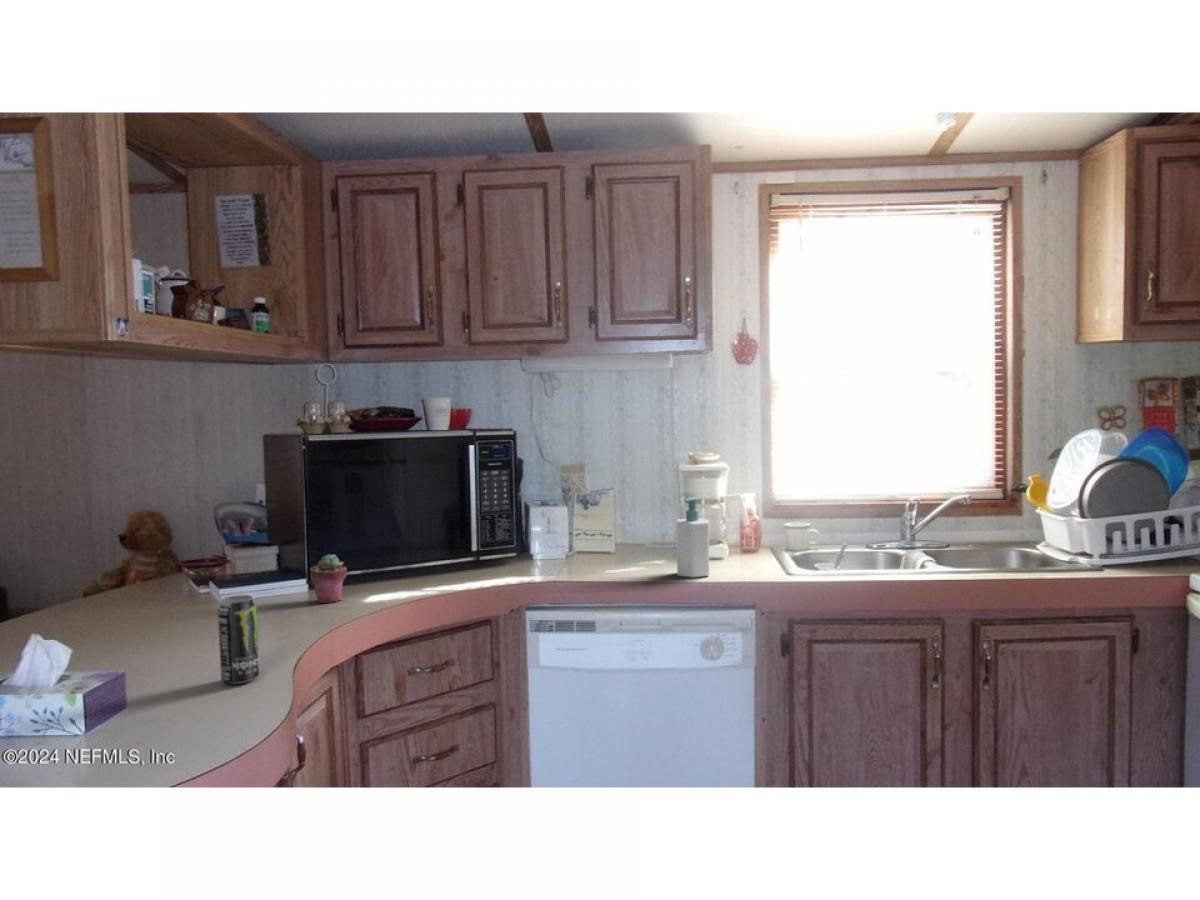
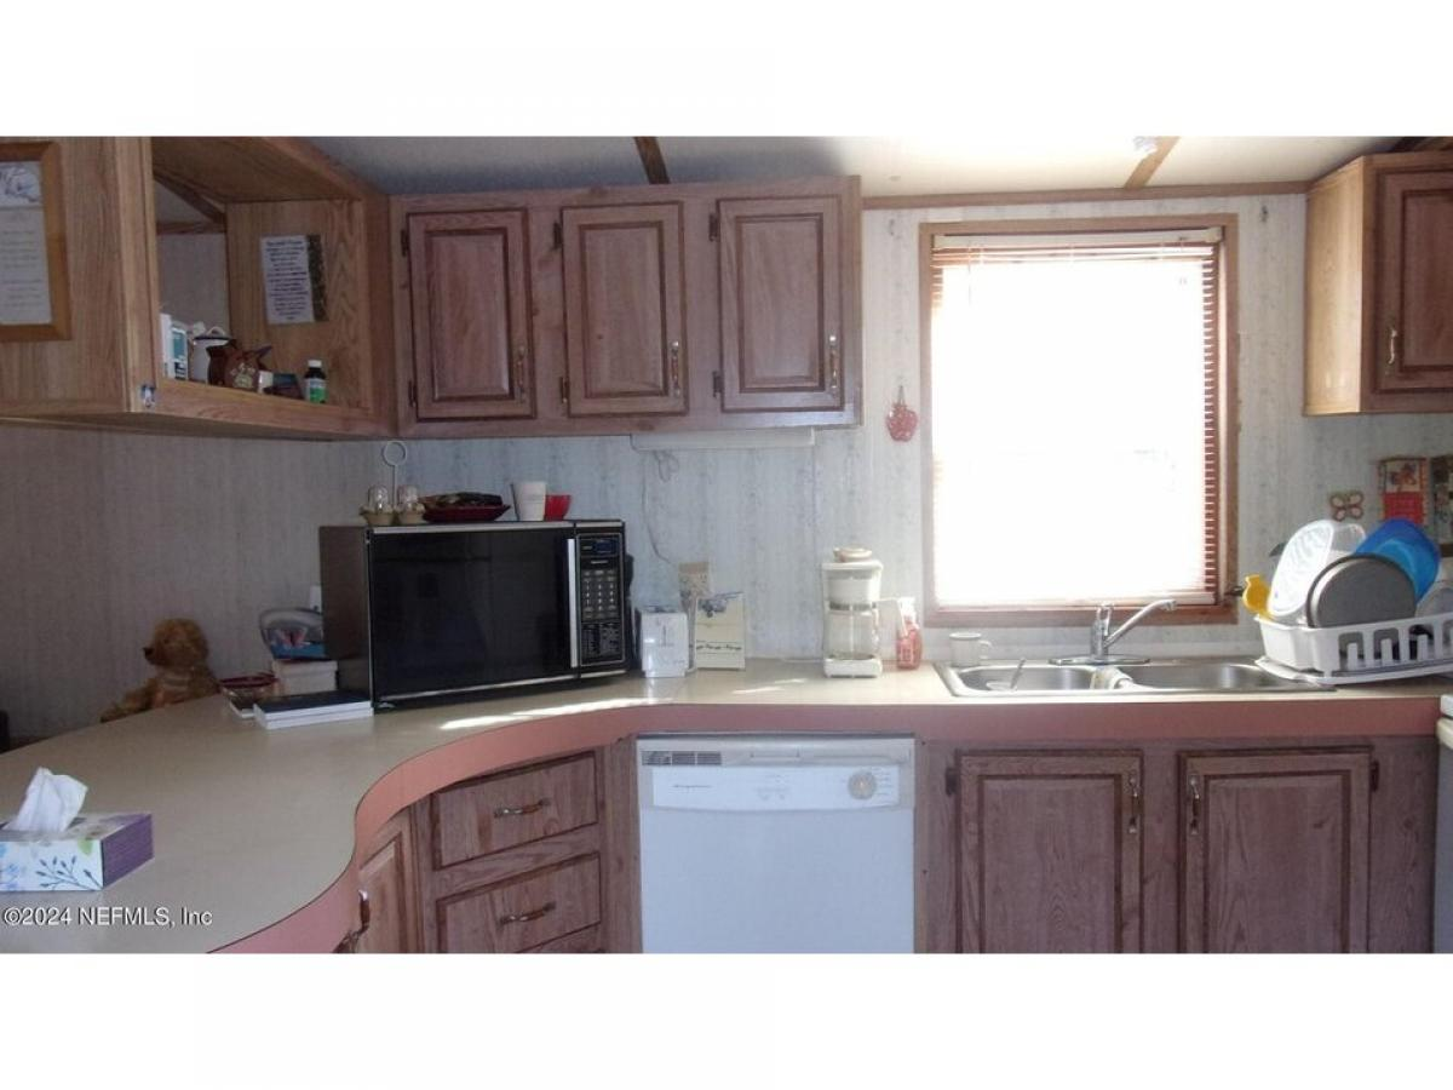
- beverage can (238, 639)
- potted succulent (328, 577)
- soap bottle (692, 536)
